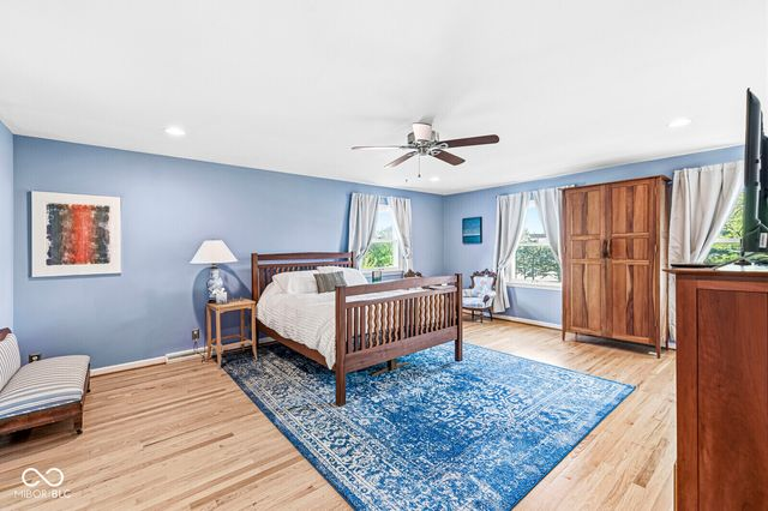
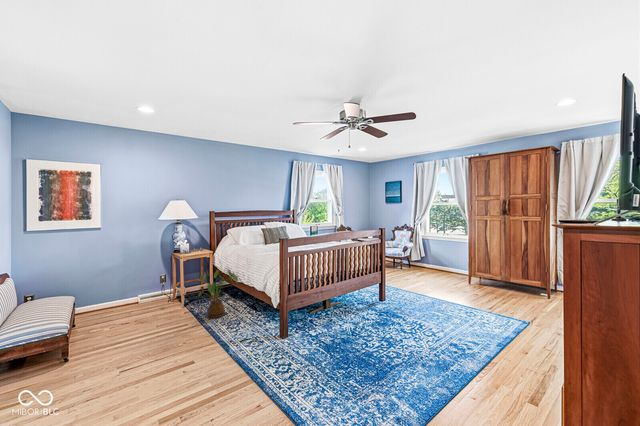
+ house plant (217, 293)
